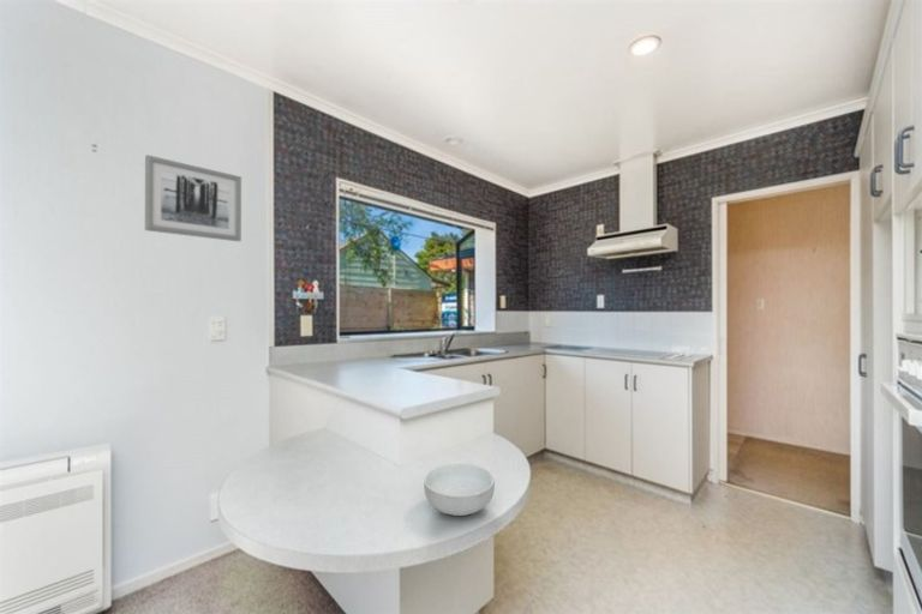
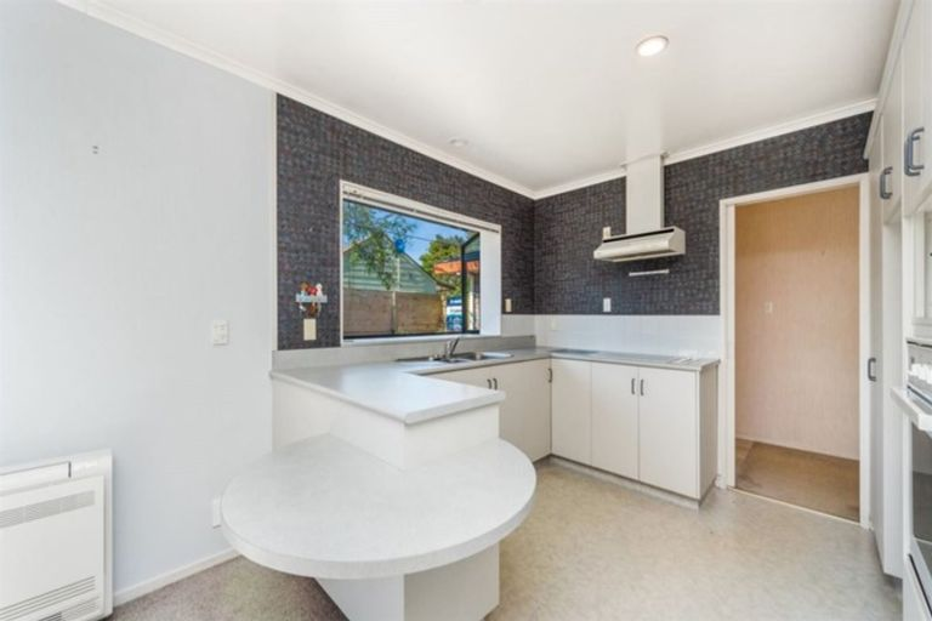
- cereal bowl (459, 492)
- wall art (196, 201)
